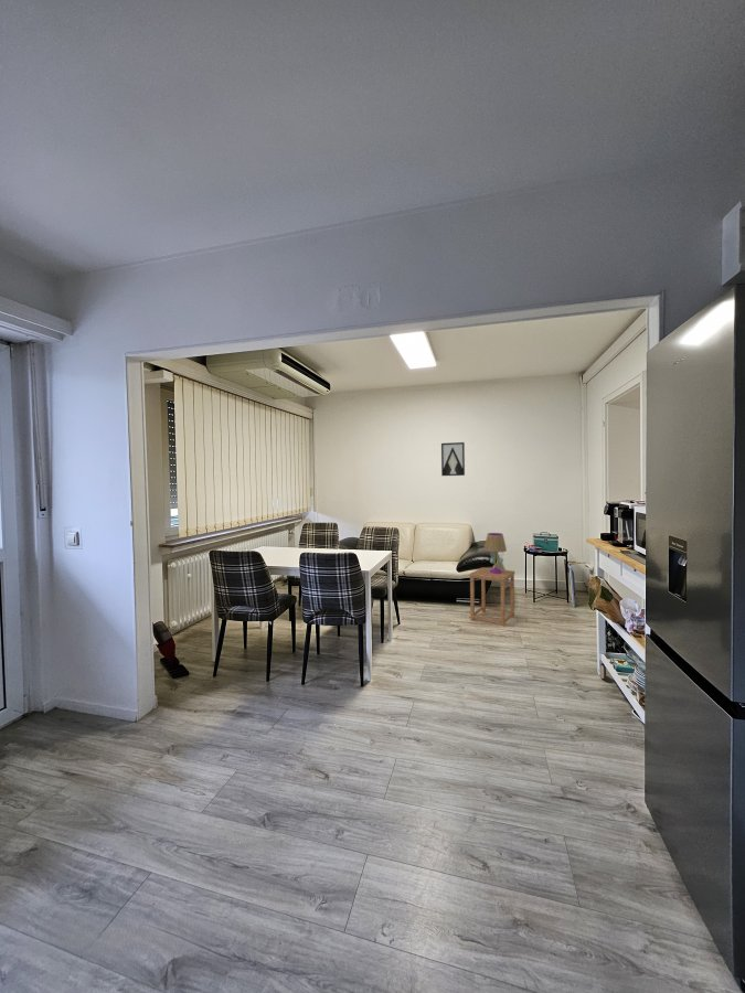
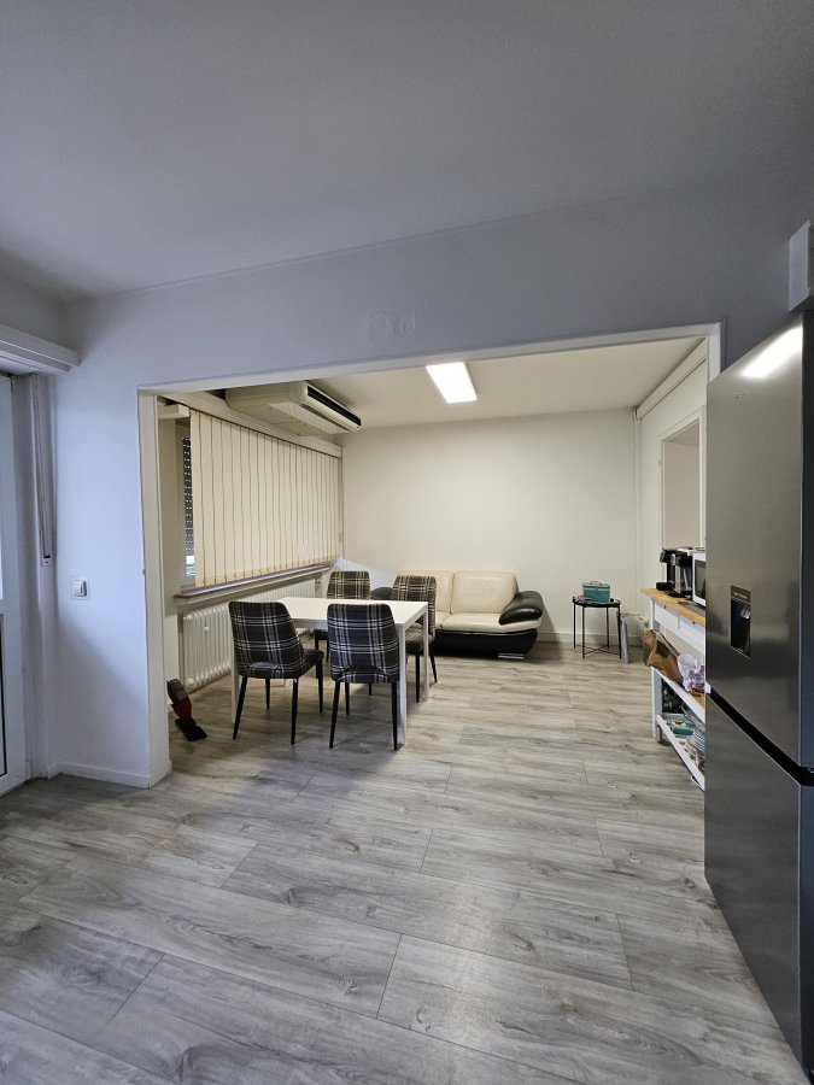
- table lamp (494, 553)
- side table (485, 595)
- wall art (453, 459)
